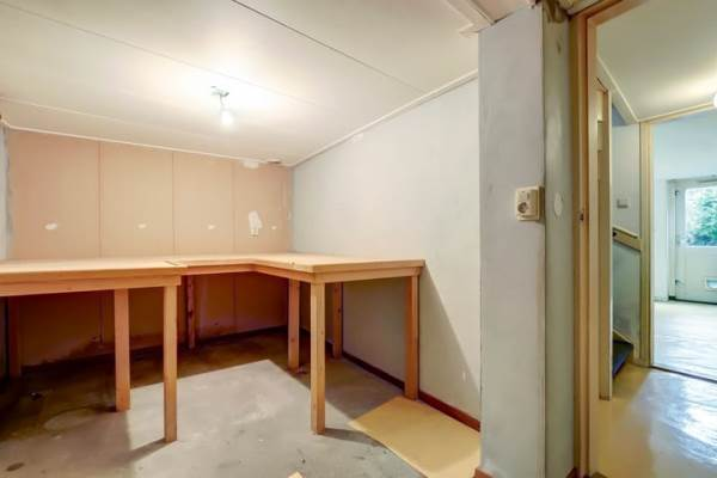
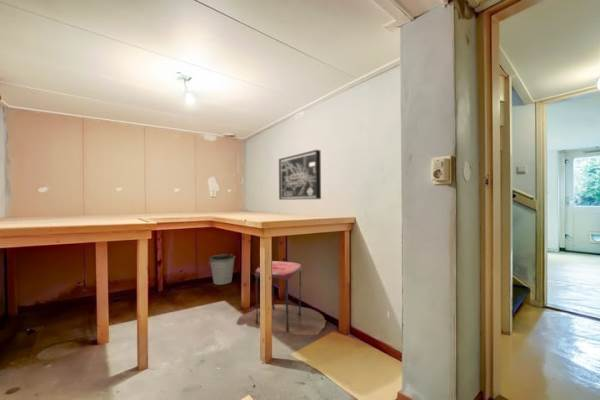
+ stool (286, 294)
+ wall art (297, 177)
+ bucket (221, 268)
